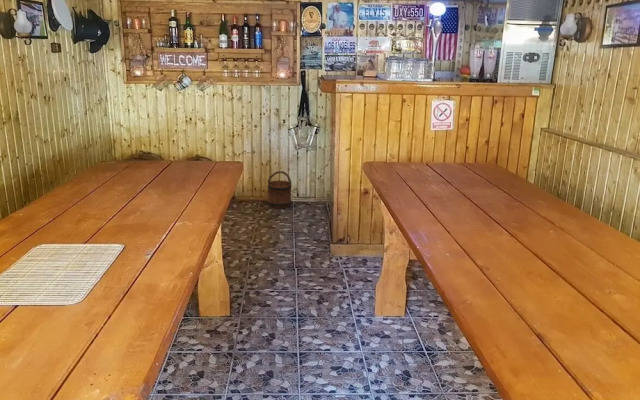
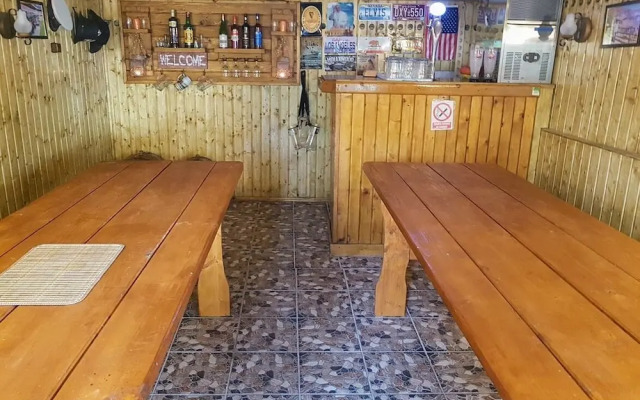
- bucket (279, 188)
